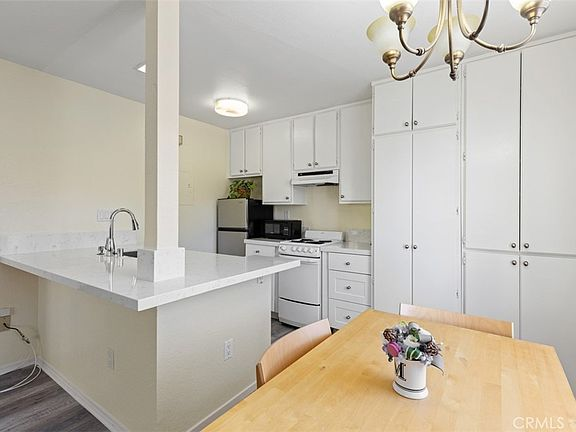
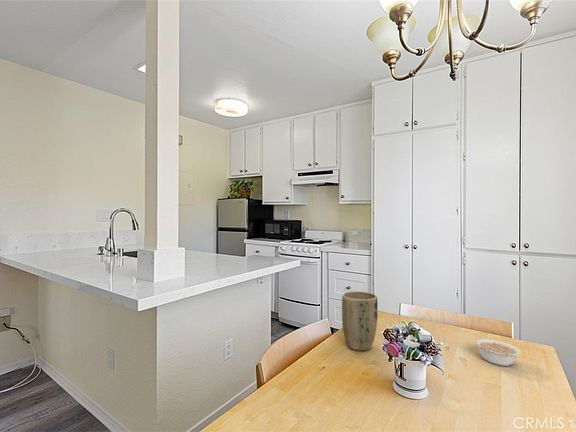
+ legume (498, 352)
+ plant pot (359, 320)
